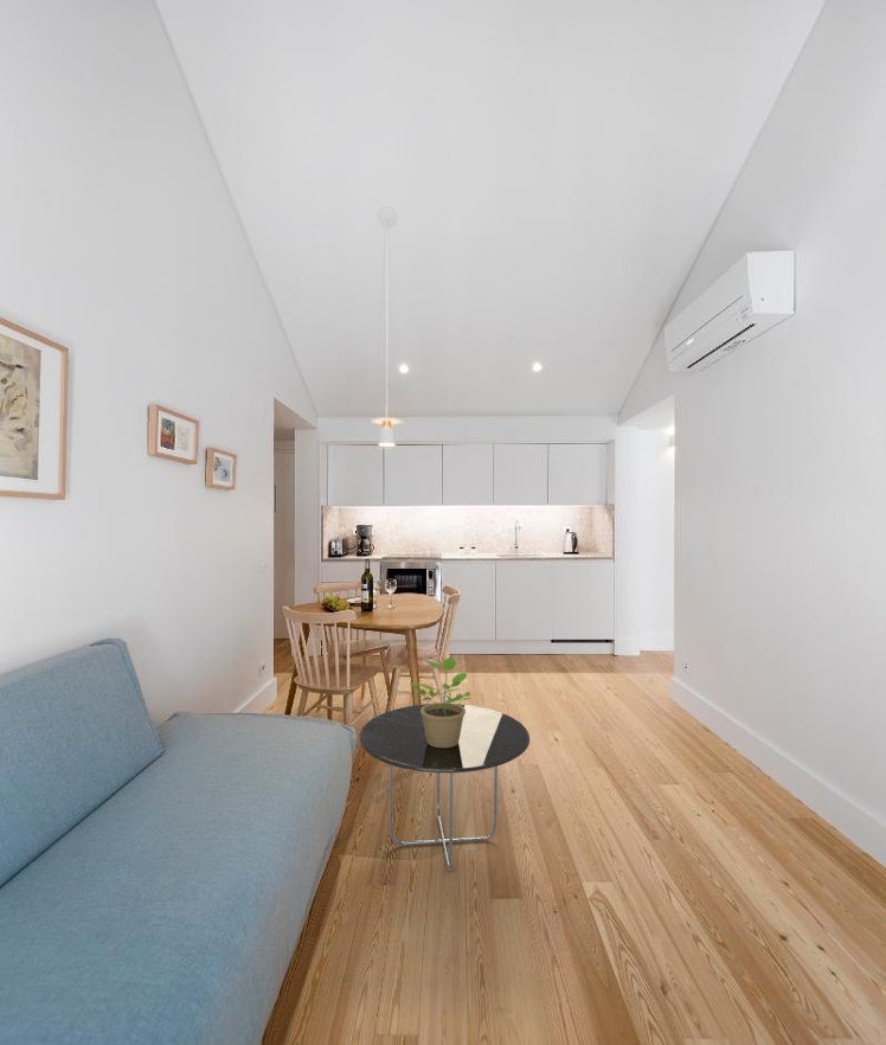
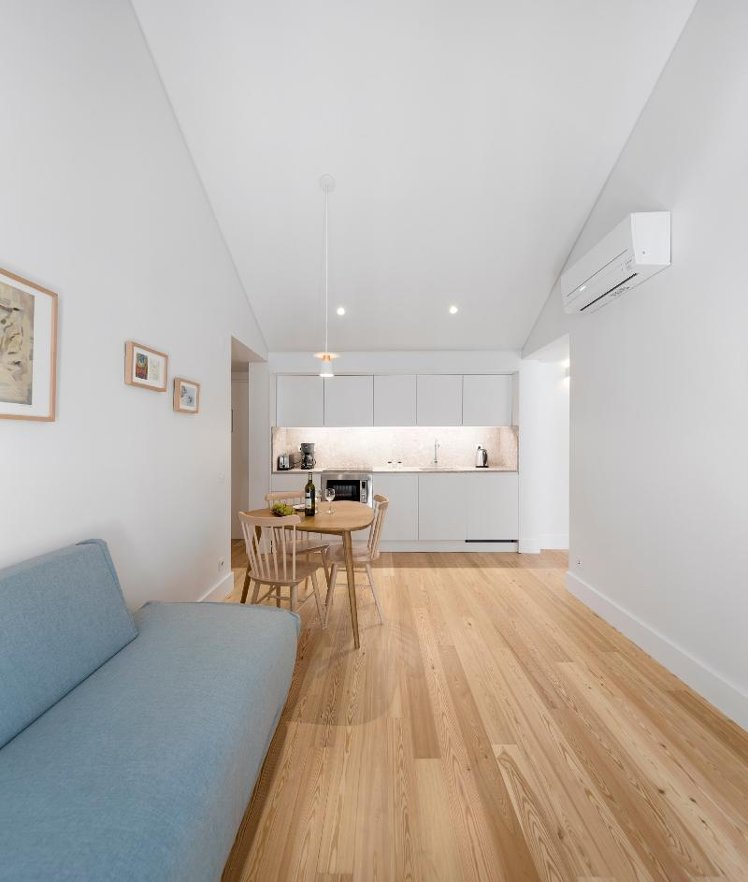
- side table (438, 787)
- potted plant (447, 703)
